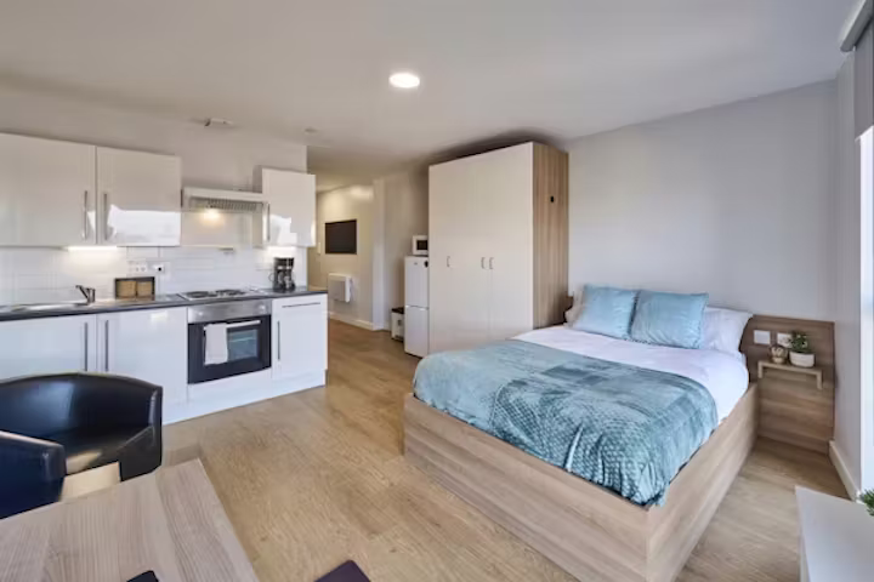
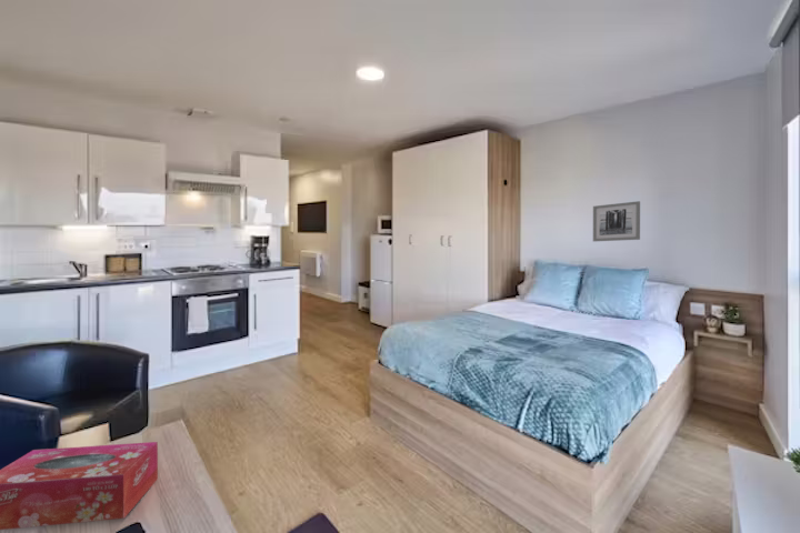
+ wall art (616, 222)
+ tissue box (76, 482)
